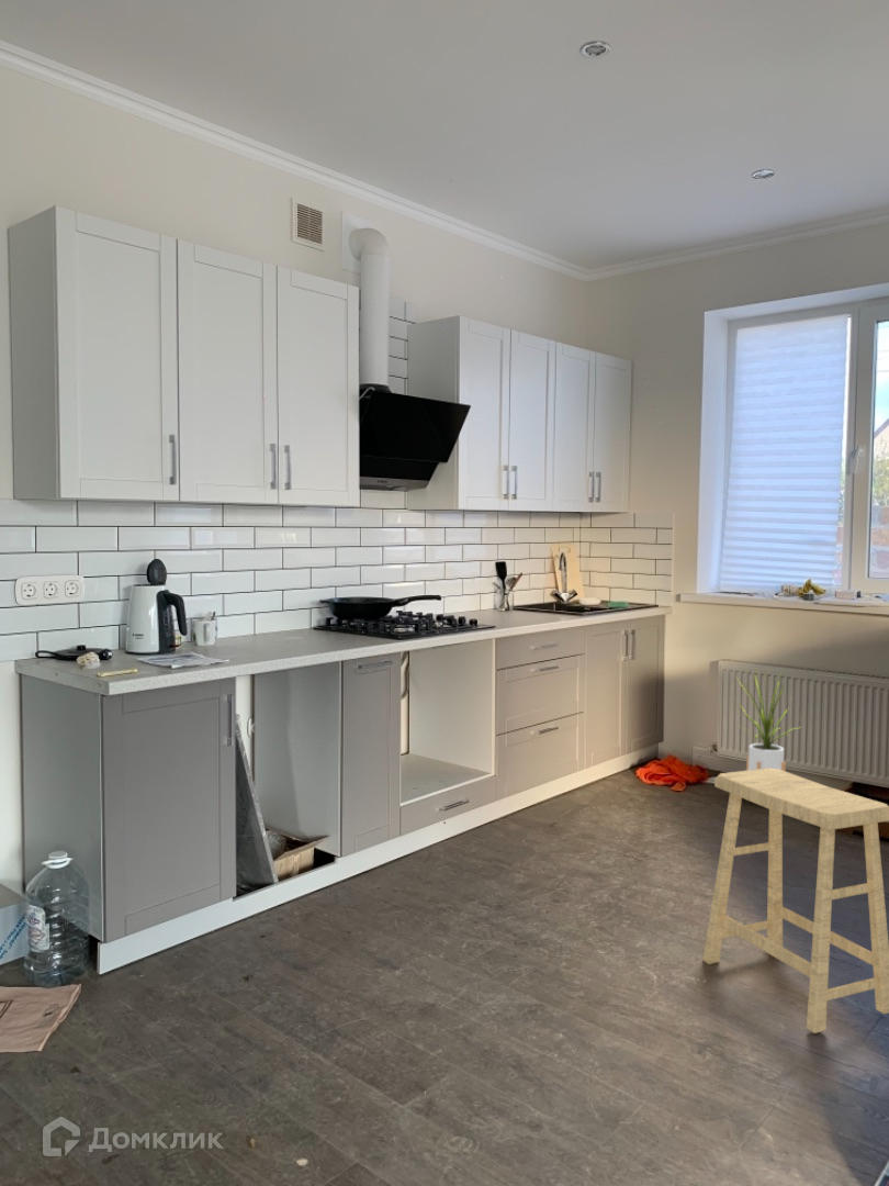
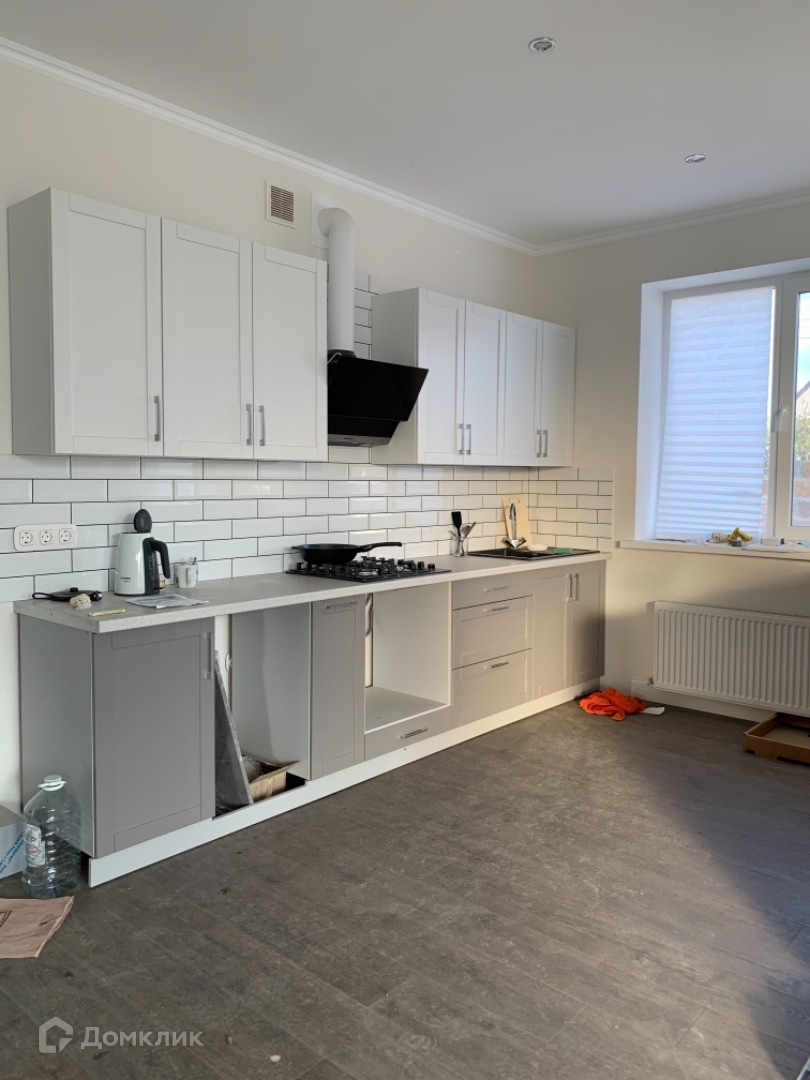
- house plant (768, 731)
- stool (781, 887)
